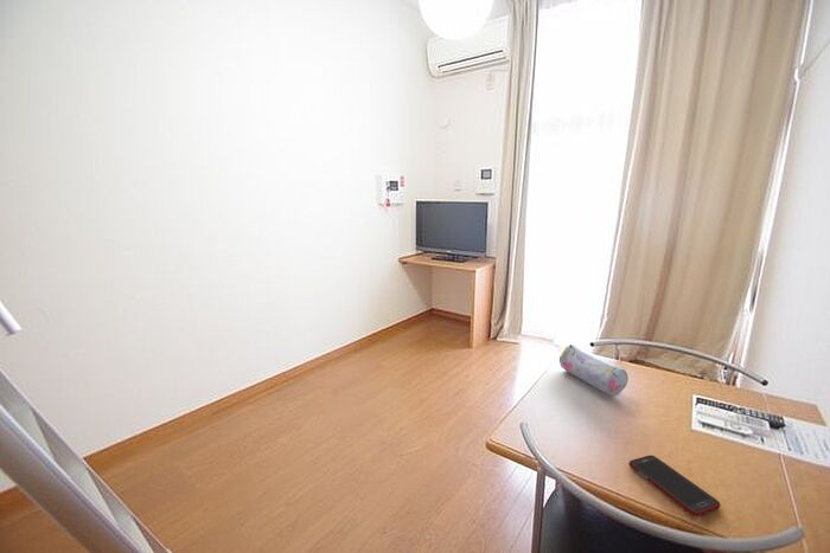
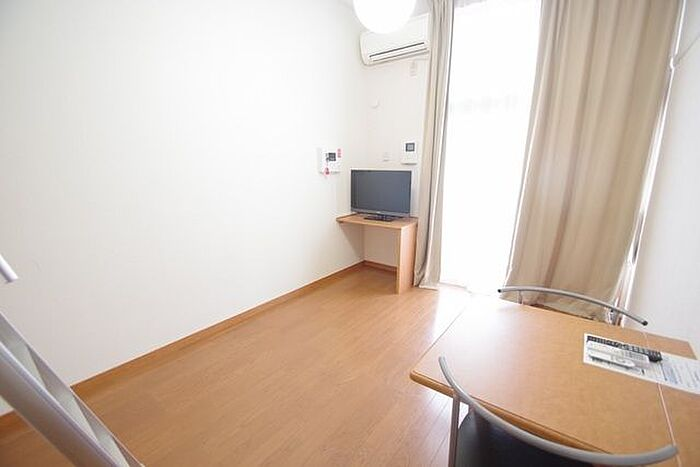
- pencil case (592, 368)
- cell phone (671, 482)
